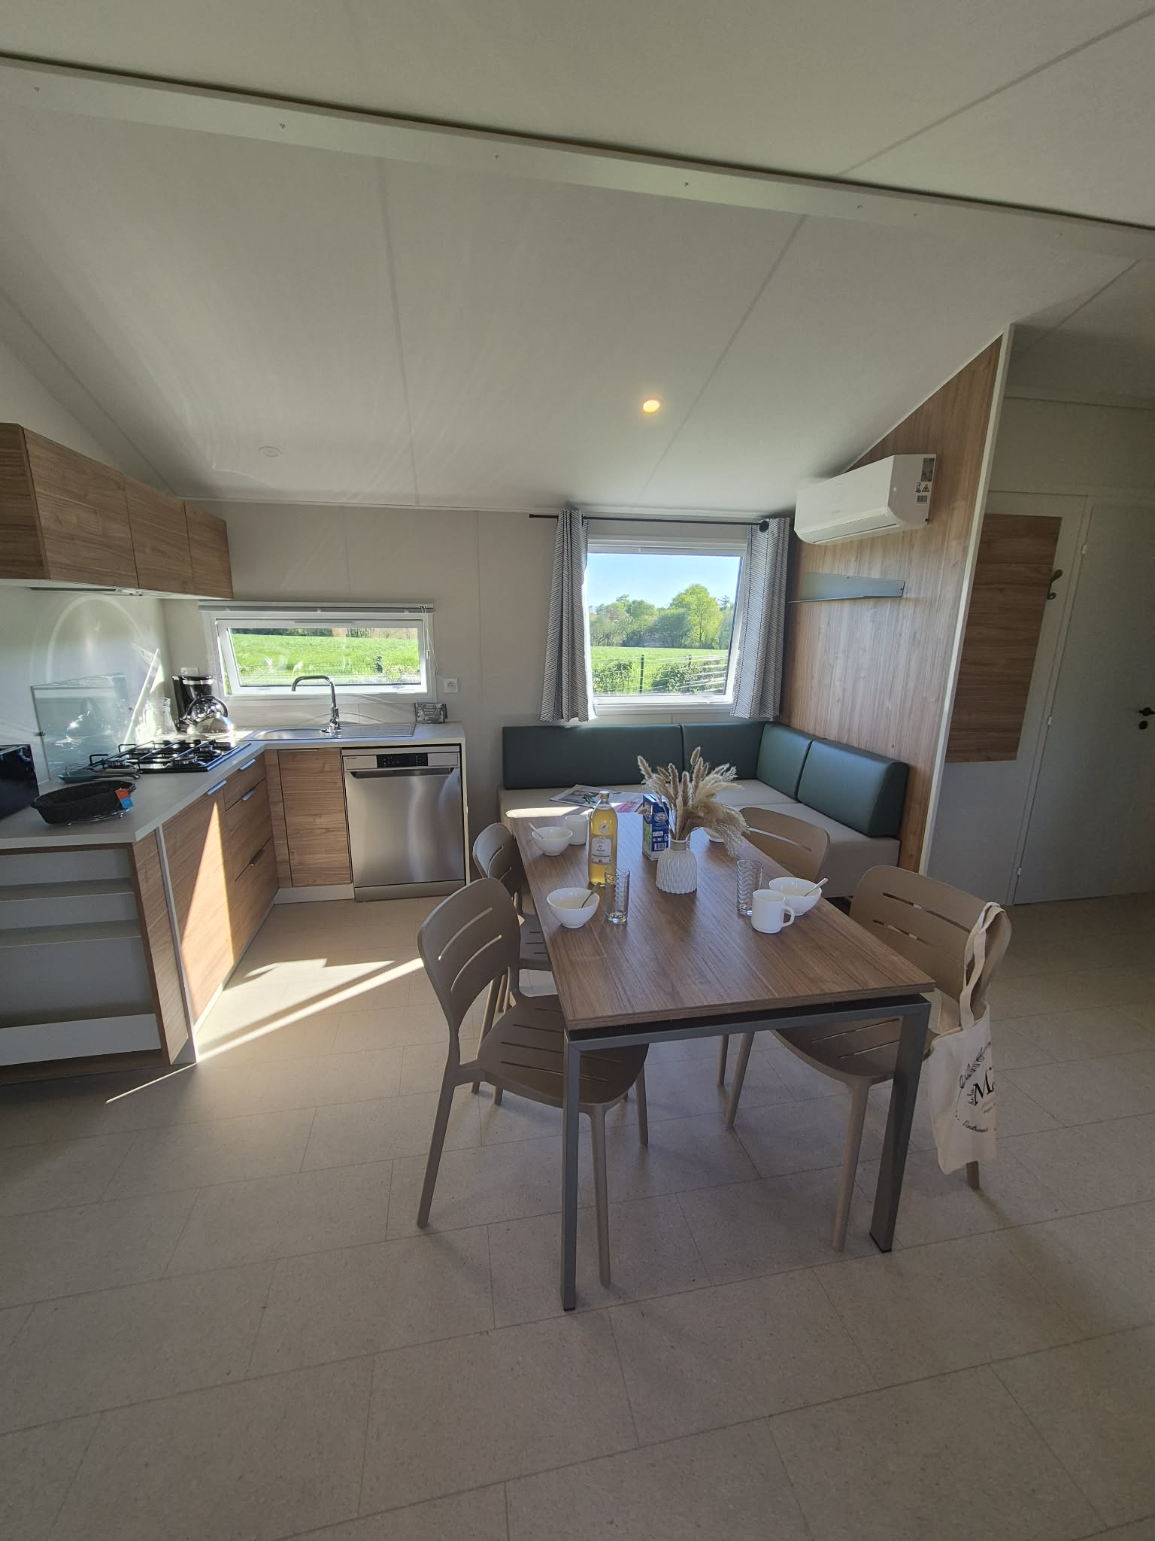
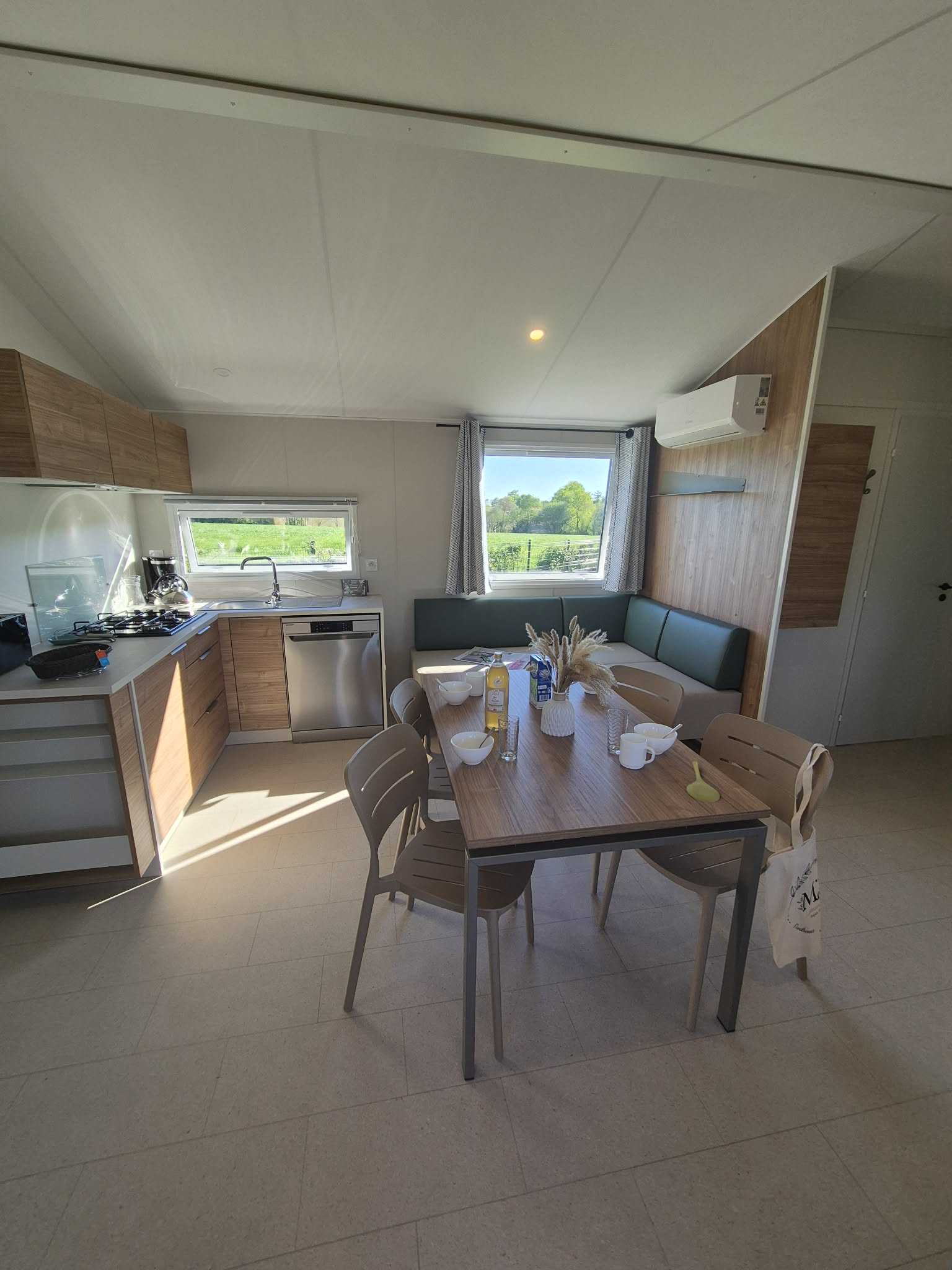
+ spoon (699, 779)
